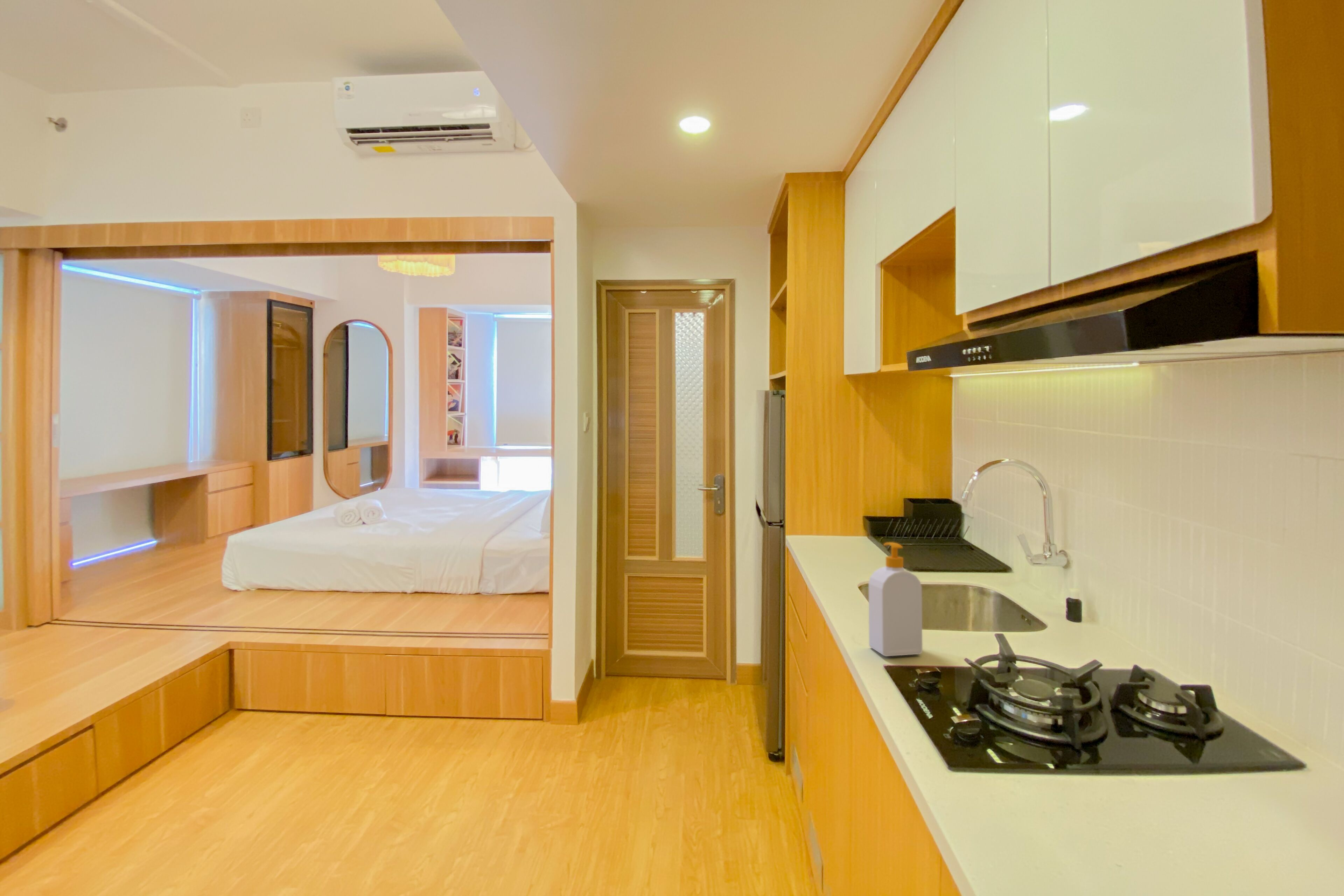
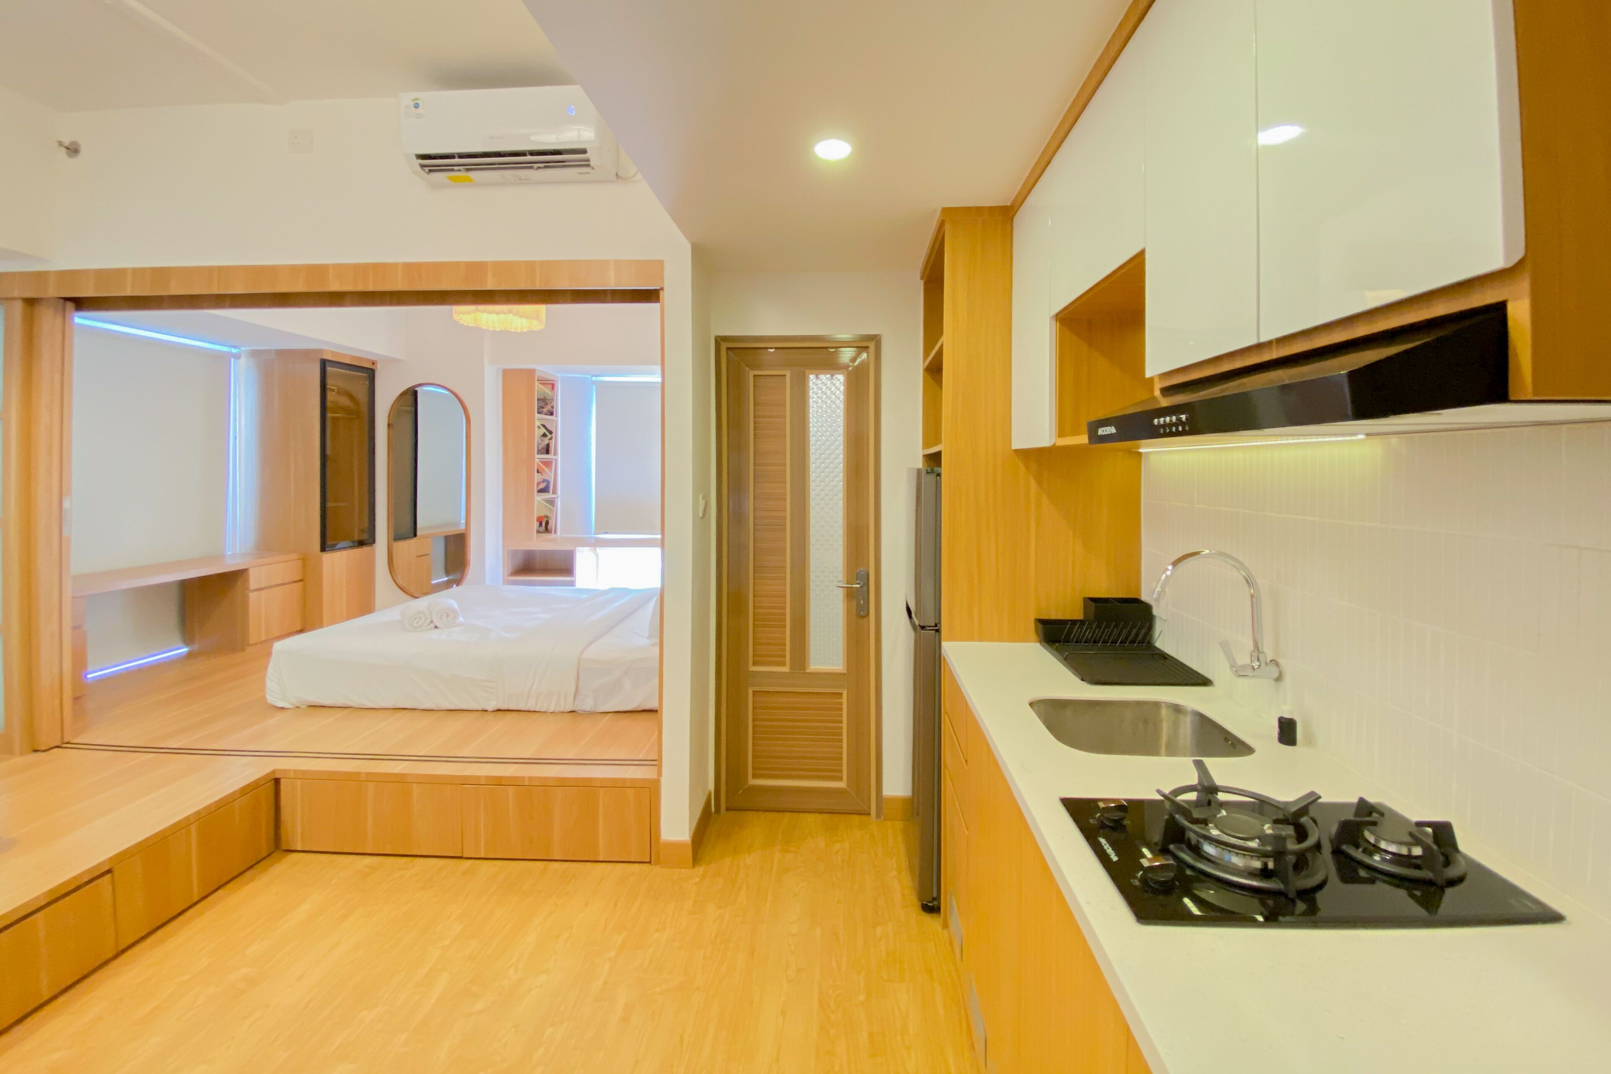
- soap bottle (894, 597)
